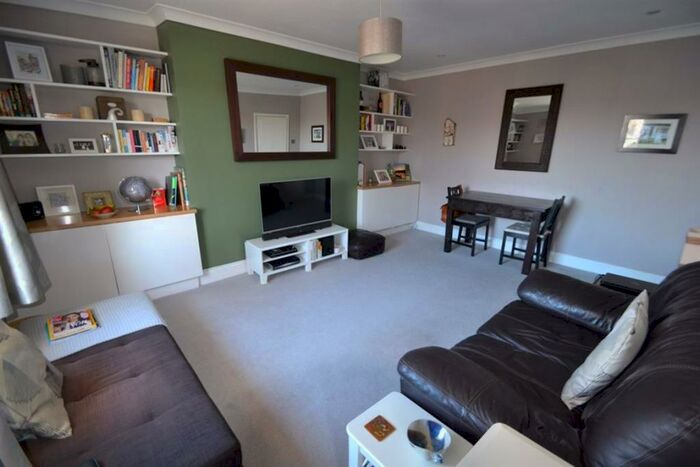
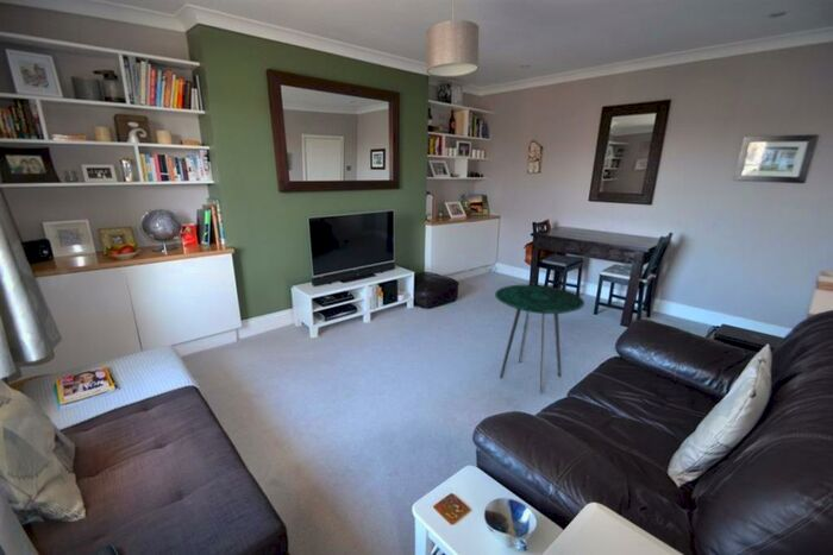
+ side table (541, 338)
